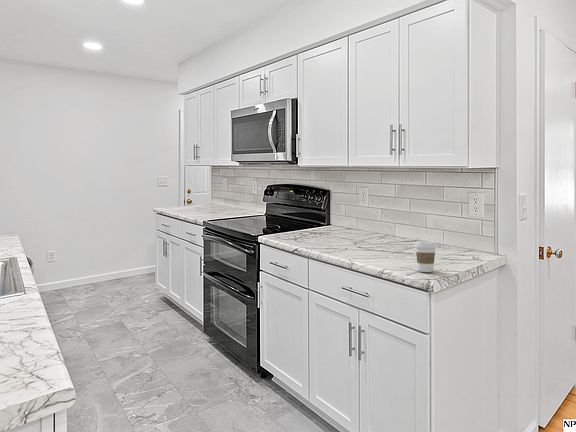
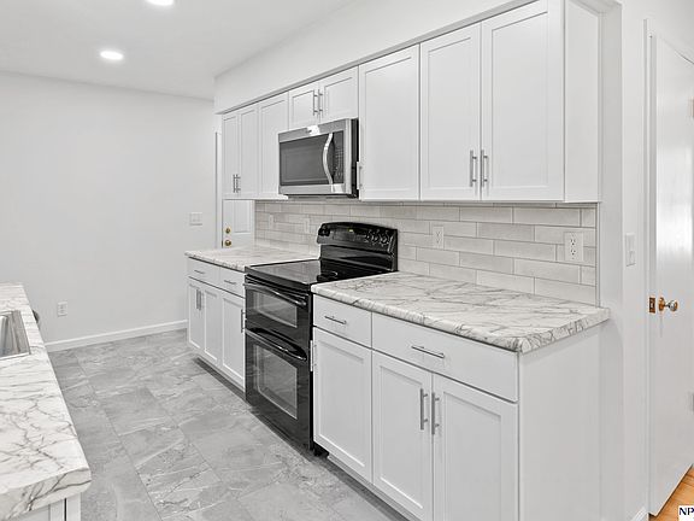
- coffee cup (425, 256)
